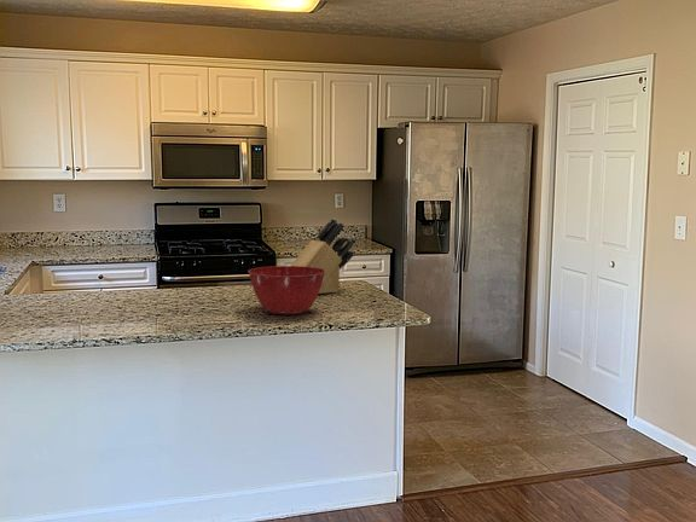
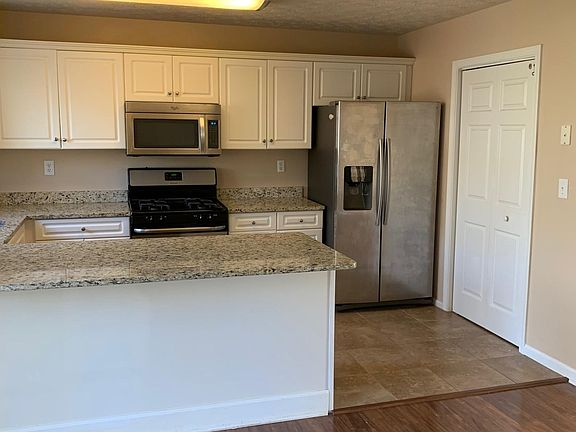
- knife block (315, 255)
- mixing bowl (286, 290)
